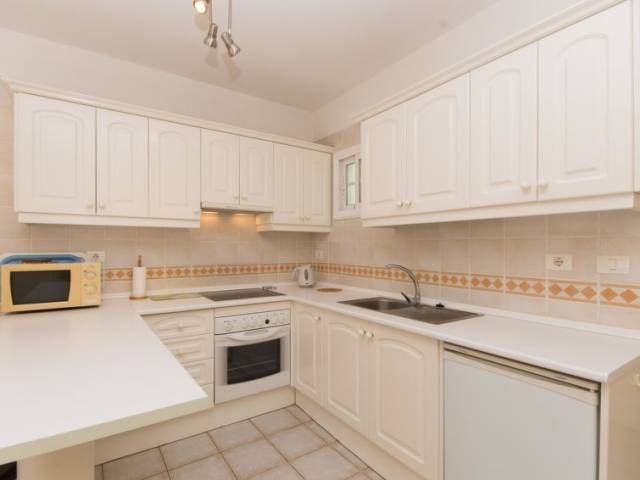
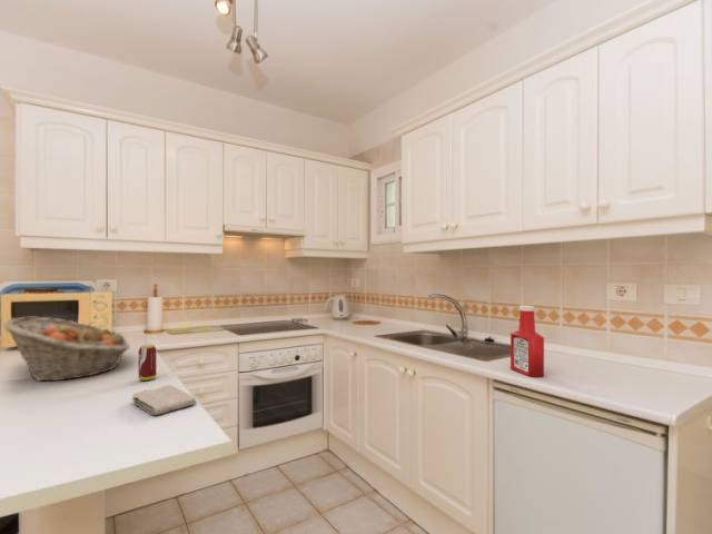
+ soap bottle (526, 338)
+ fruit basket (71, 343)
+ washcloth (162, 398)
+ beverage can (147, 362)
